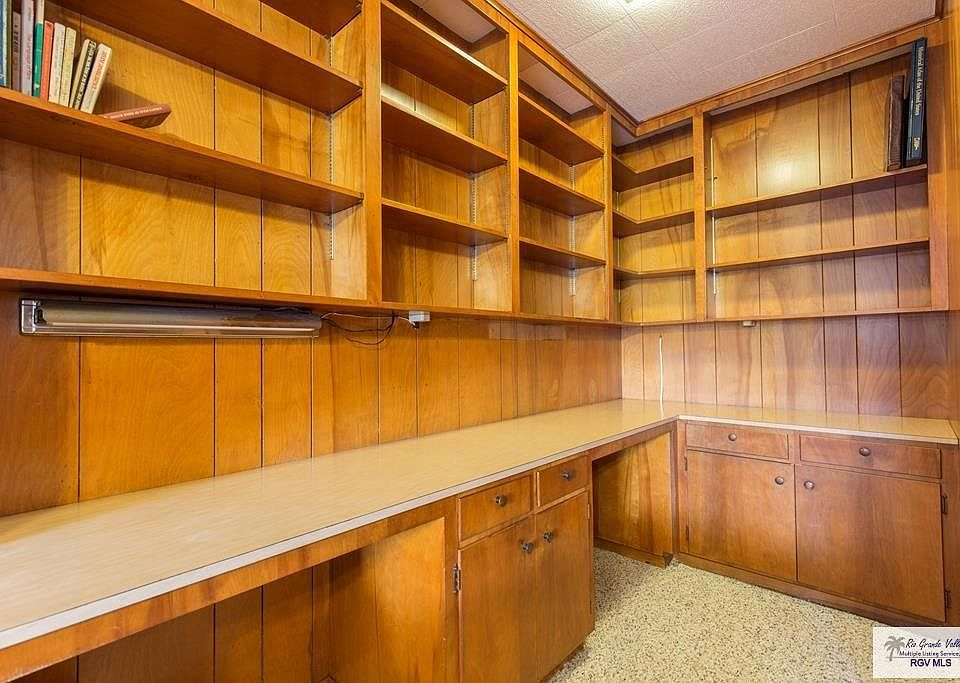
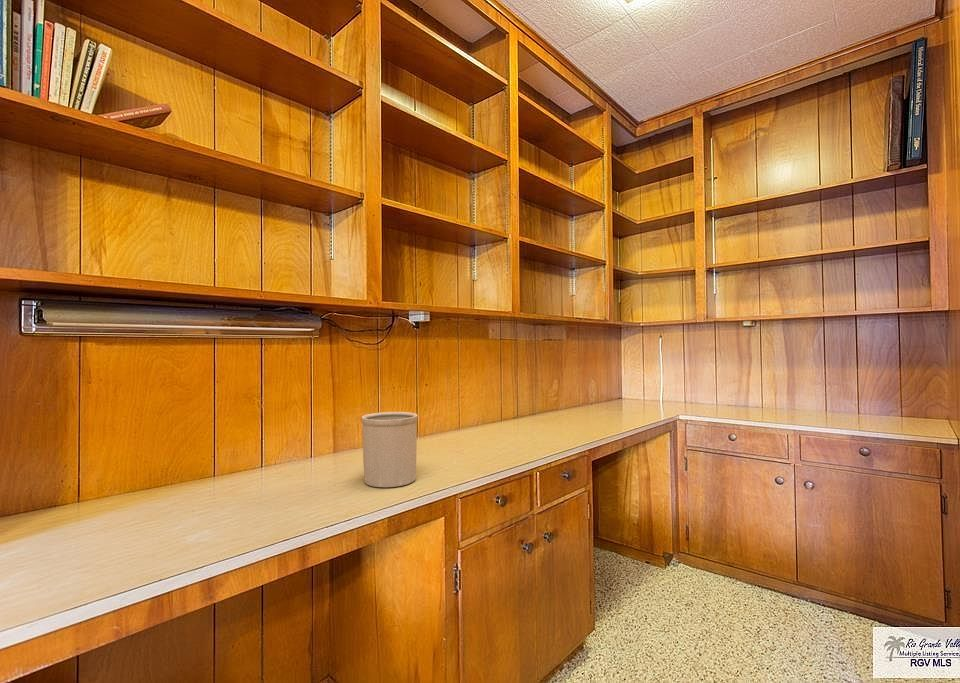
+ utensil holder (390, 447)
